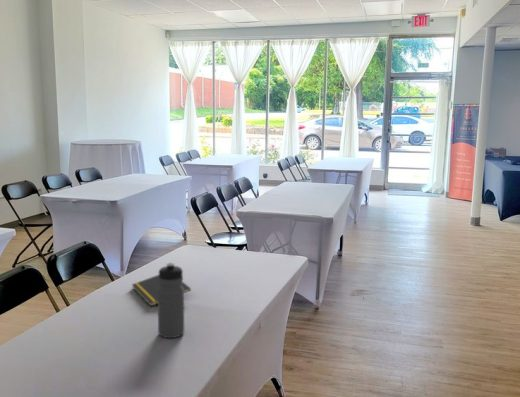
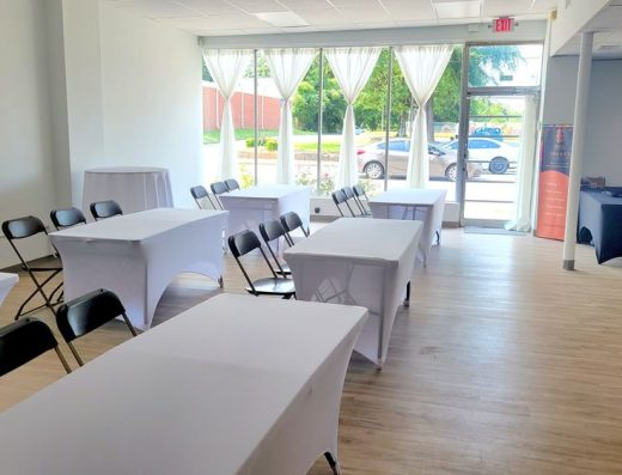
- water bottle (171, 298)
- notepad (159, 287)
